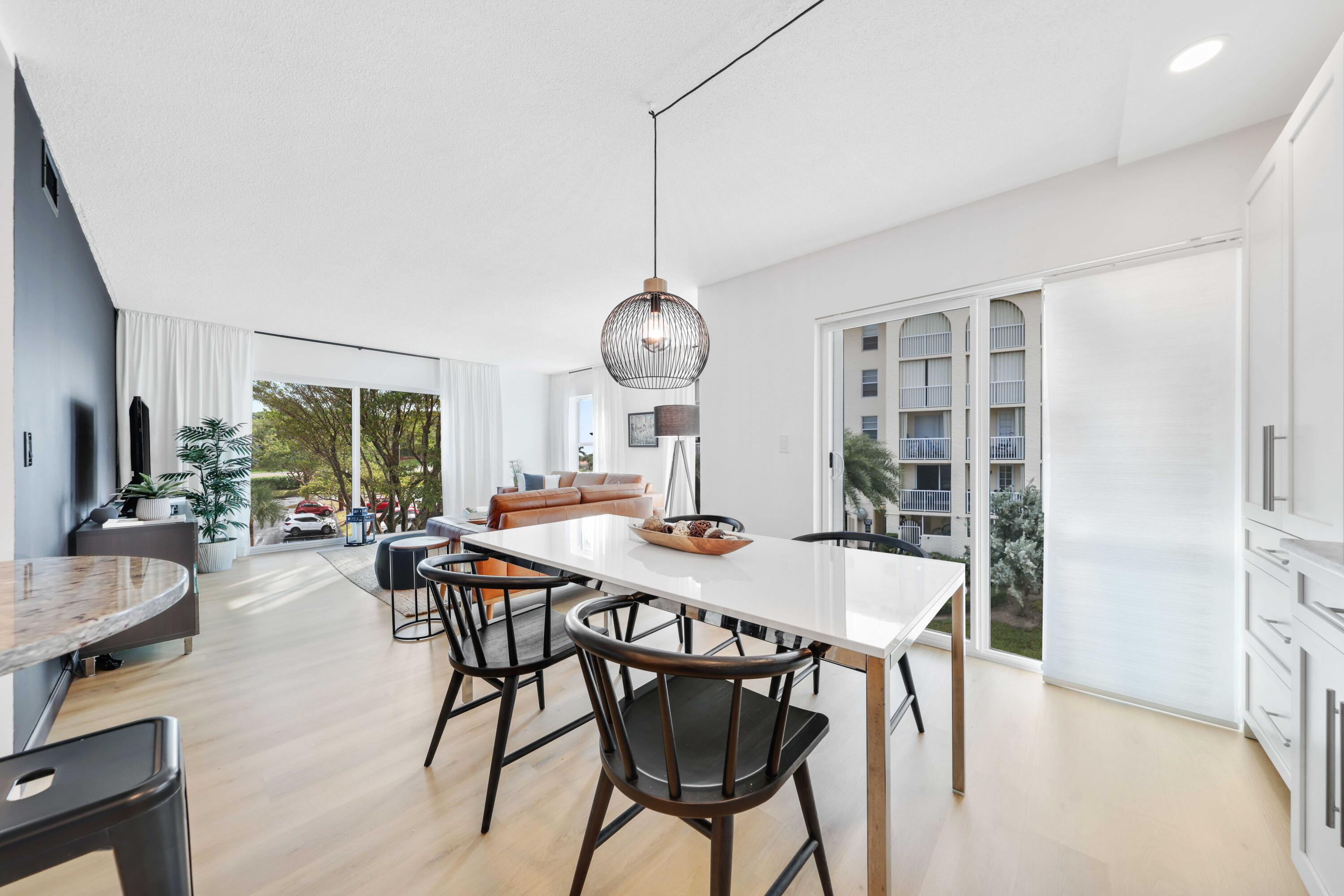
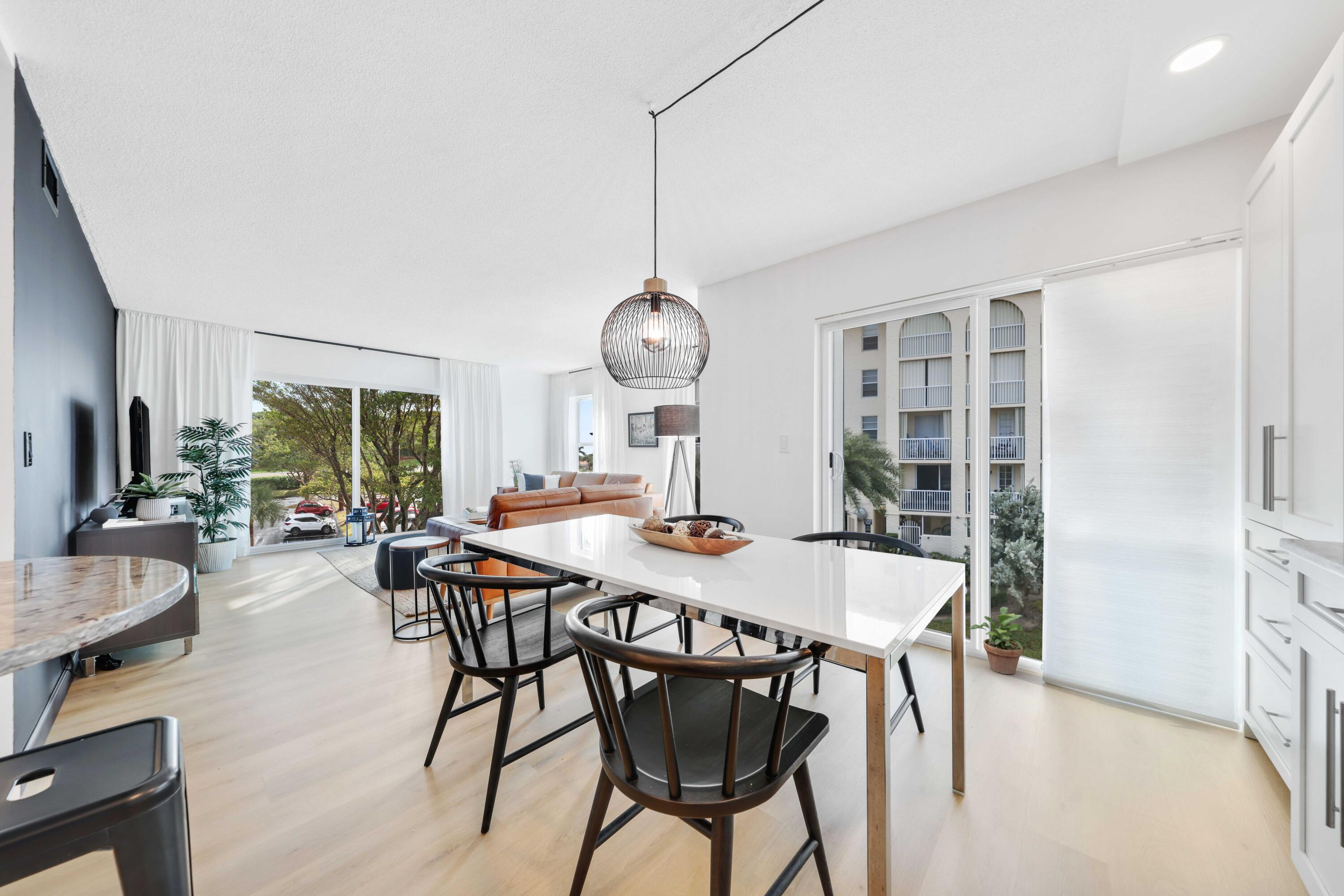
+ potted plant (999, 638)
